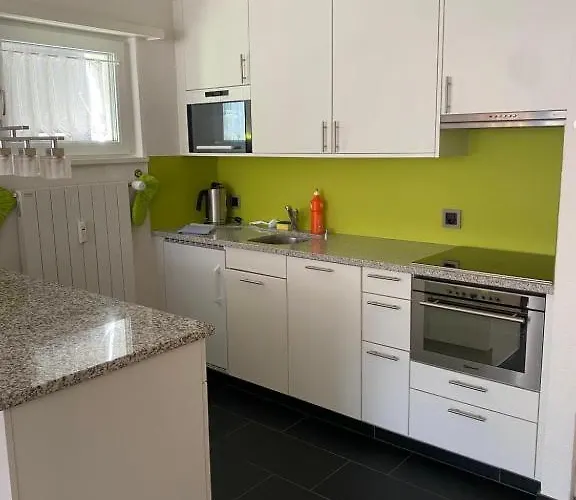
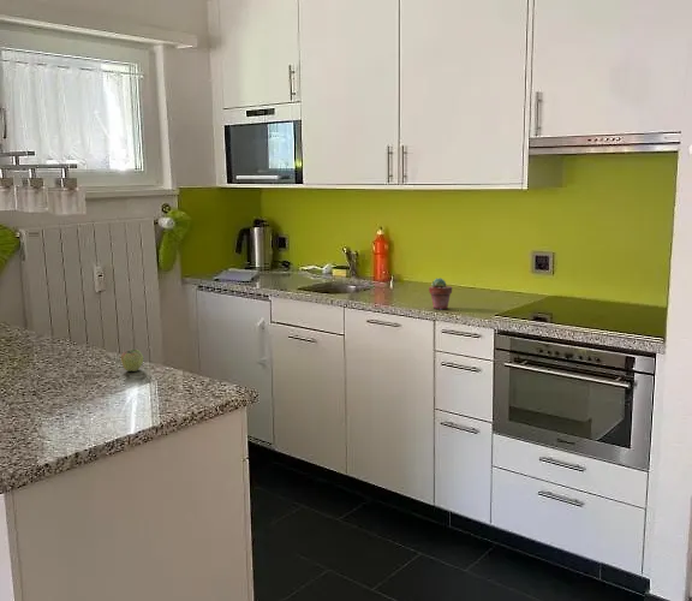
+ apple (131, 359)
+ potted succulent (440, 292)
